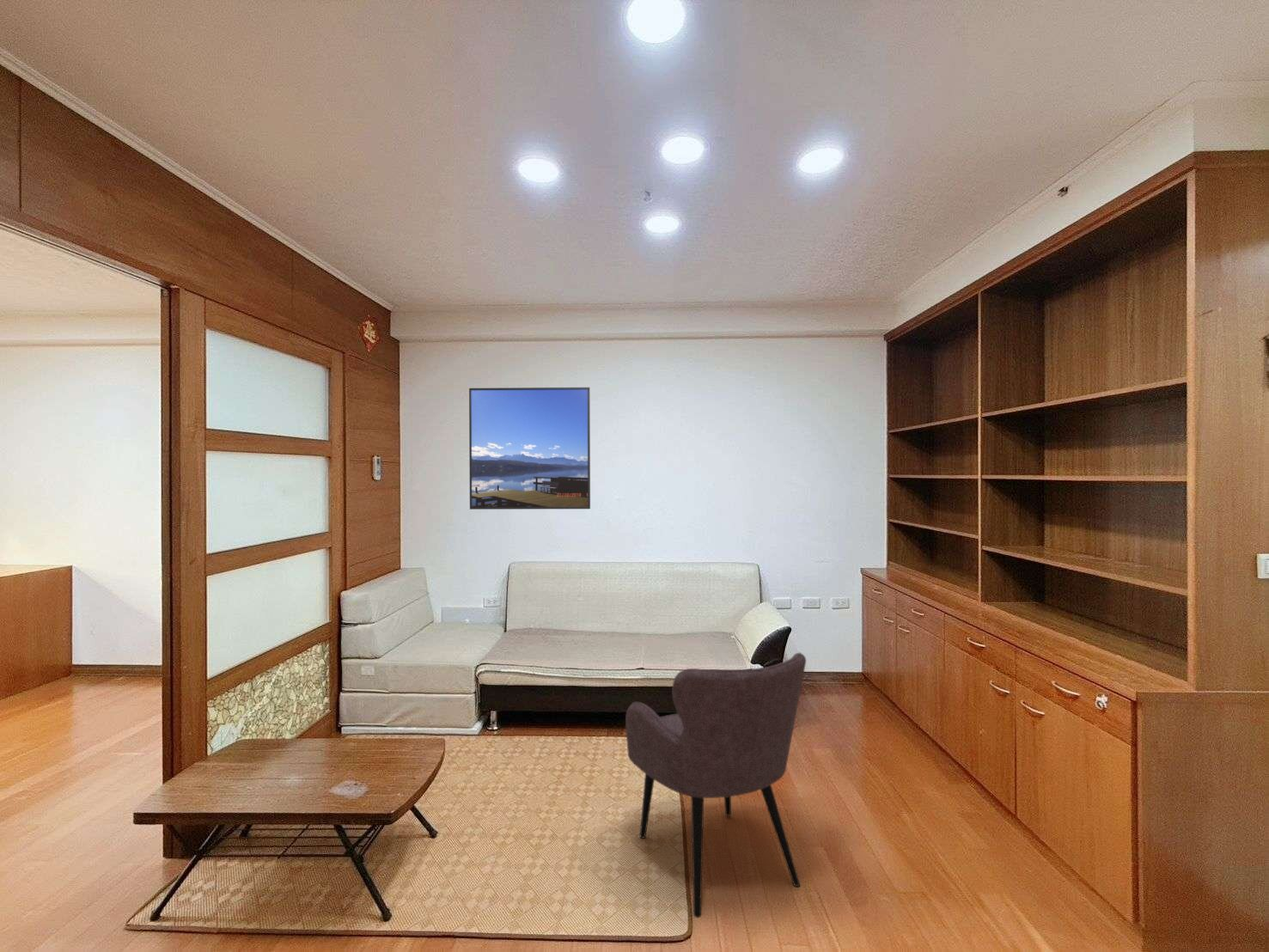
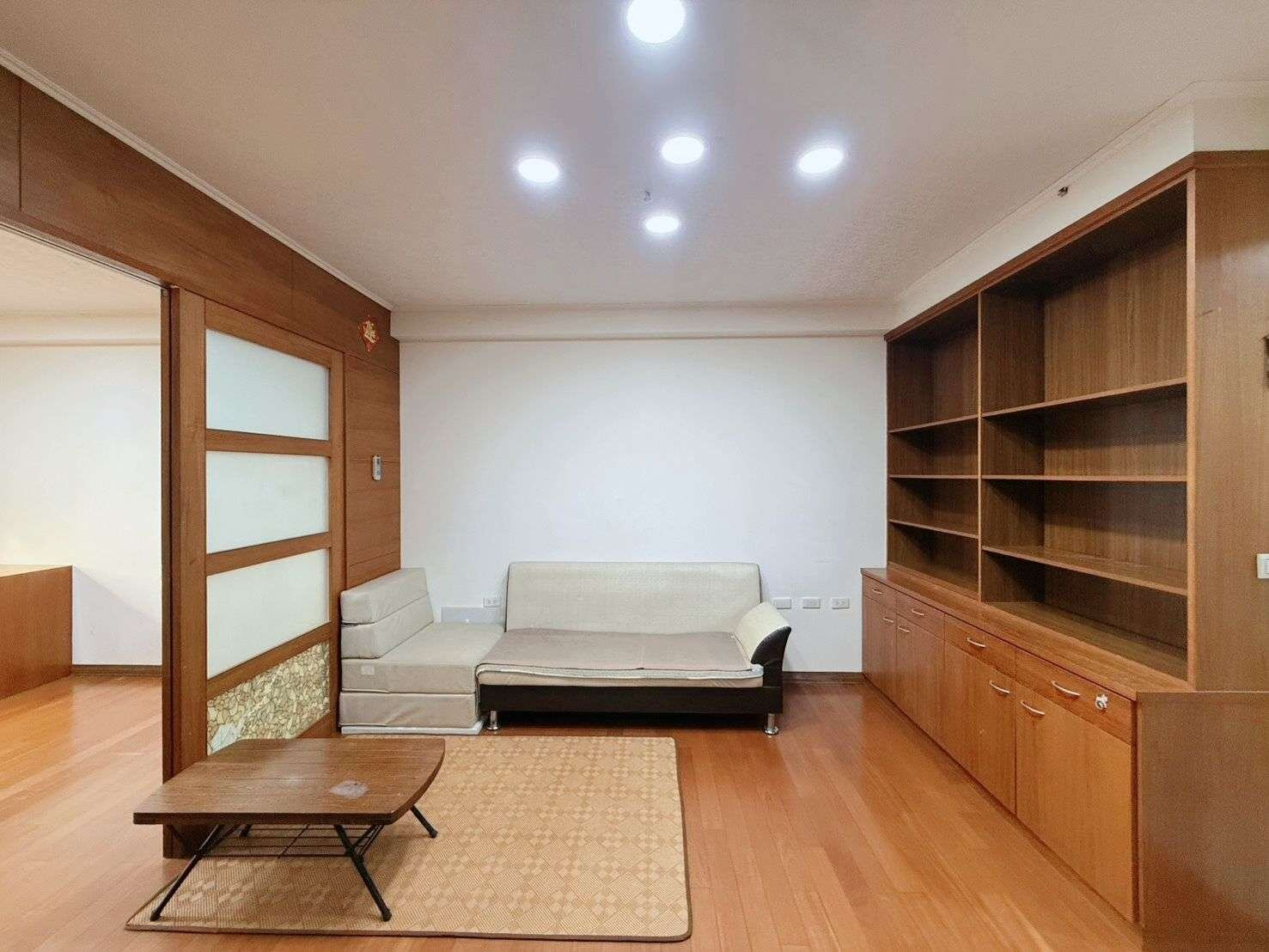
- armchair (720, 754)
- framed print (529, 448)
